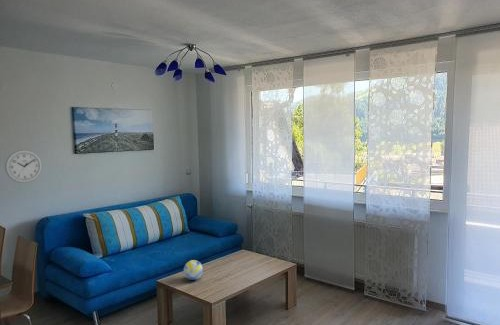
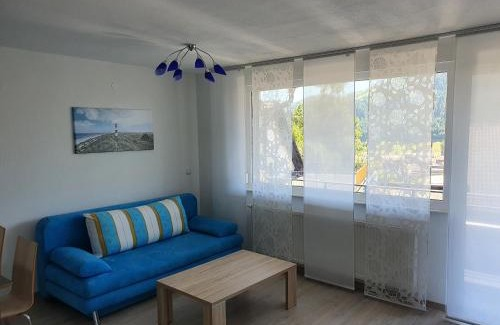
- decorative ball (193, 269)
- wall clock (24, 166)
